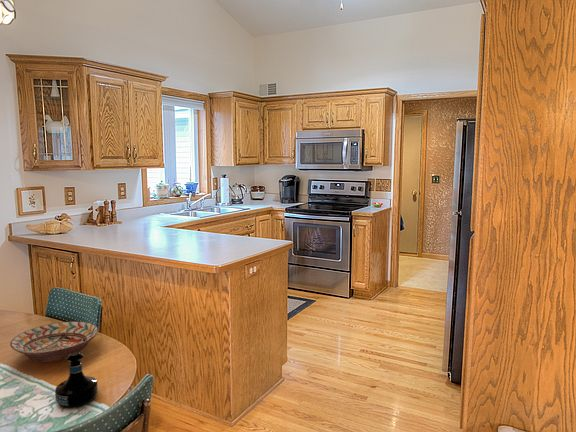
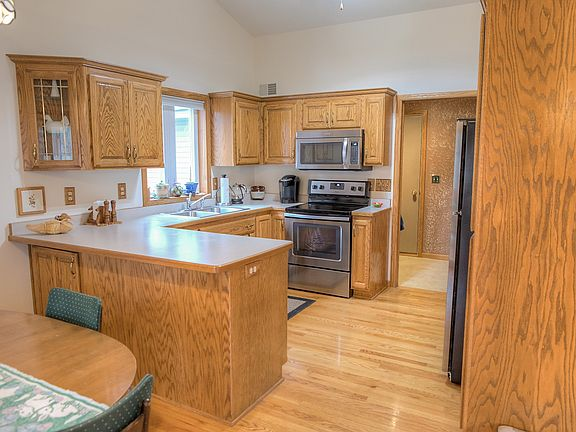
- decorative bowl (56, 344)
- tequila bottle (76, 376)
